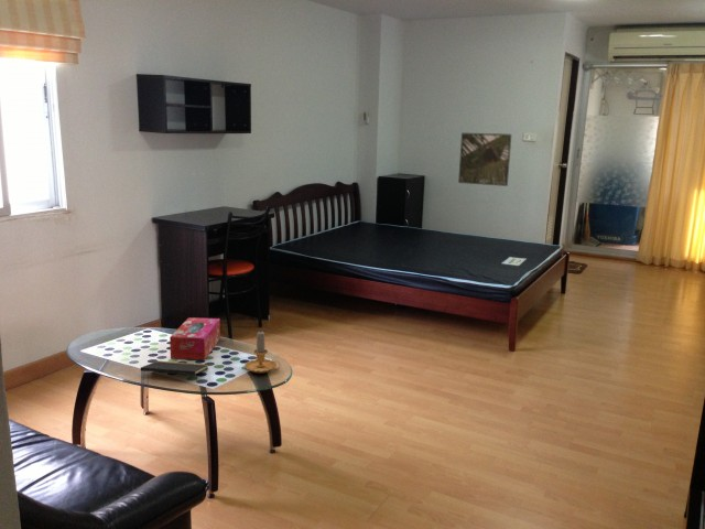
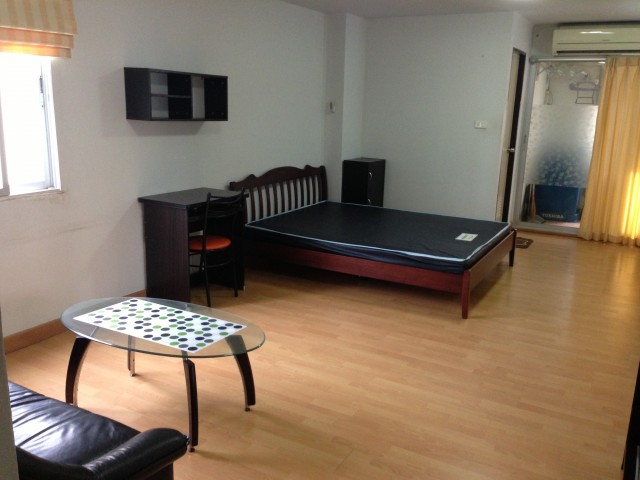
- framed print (484, 159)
- notepad (175, 367)
- tissue box (196, 337)
- candle (263, 350)
